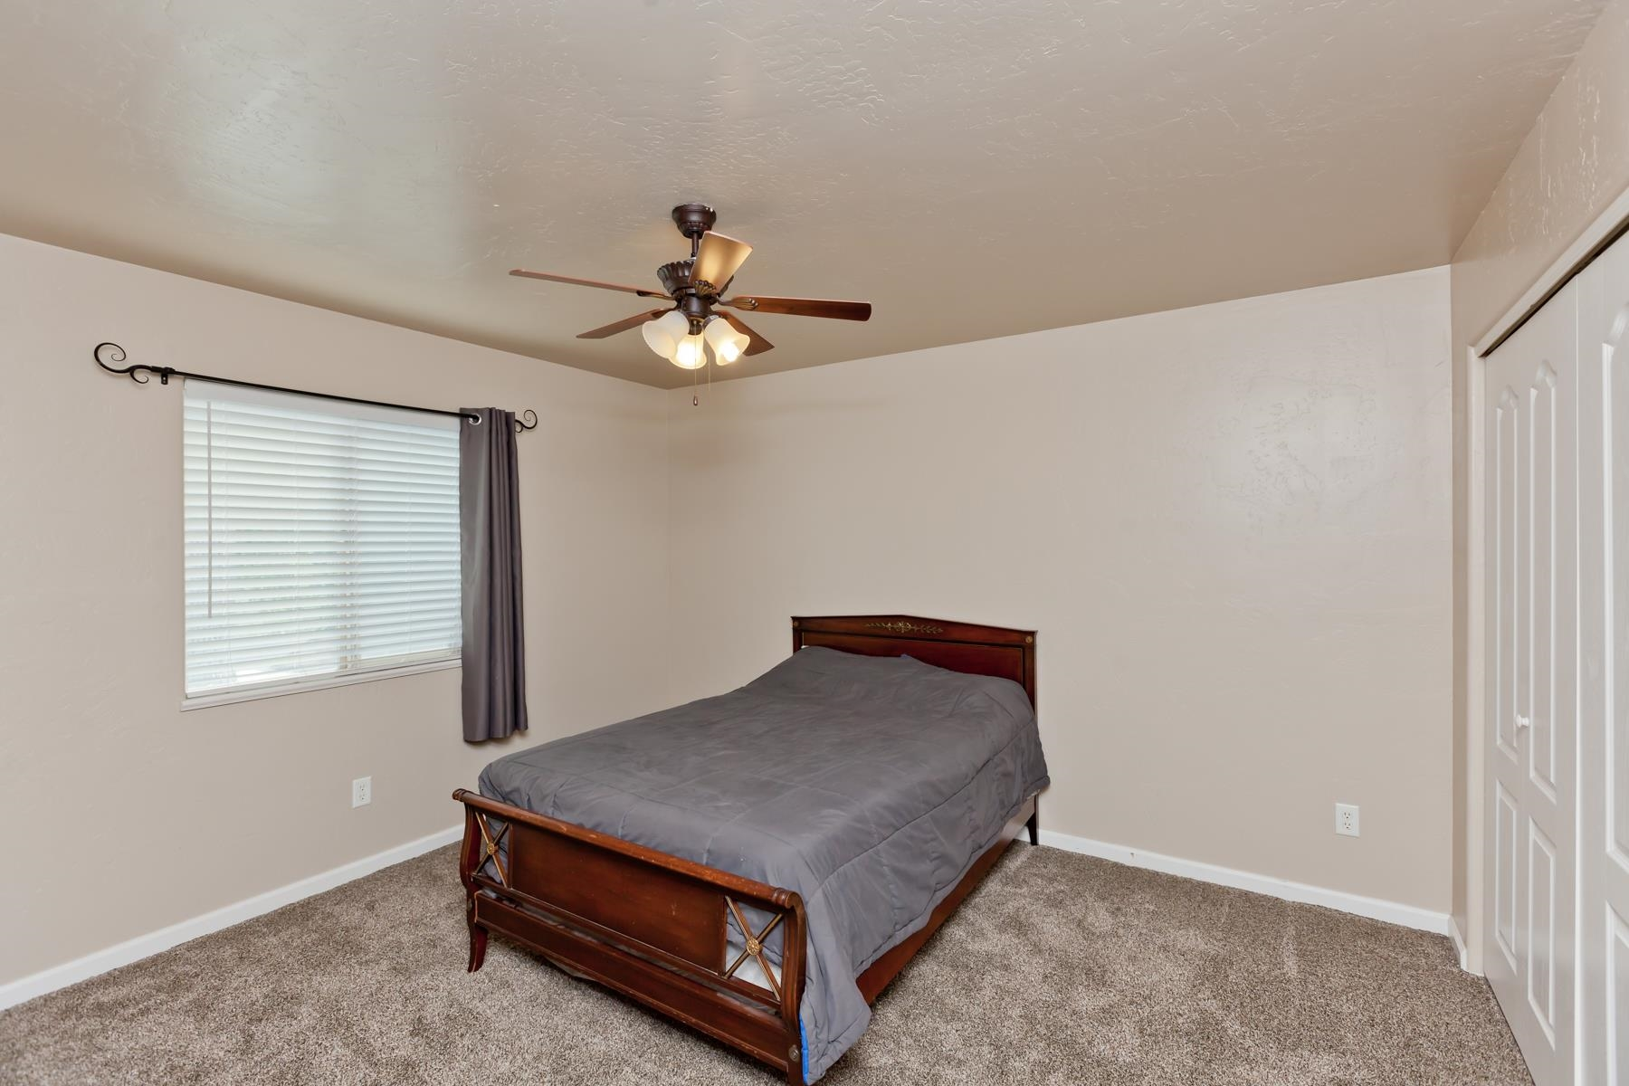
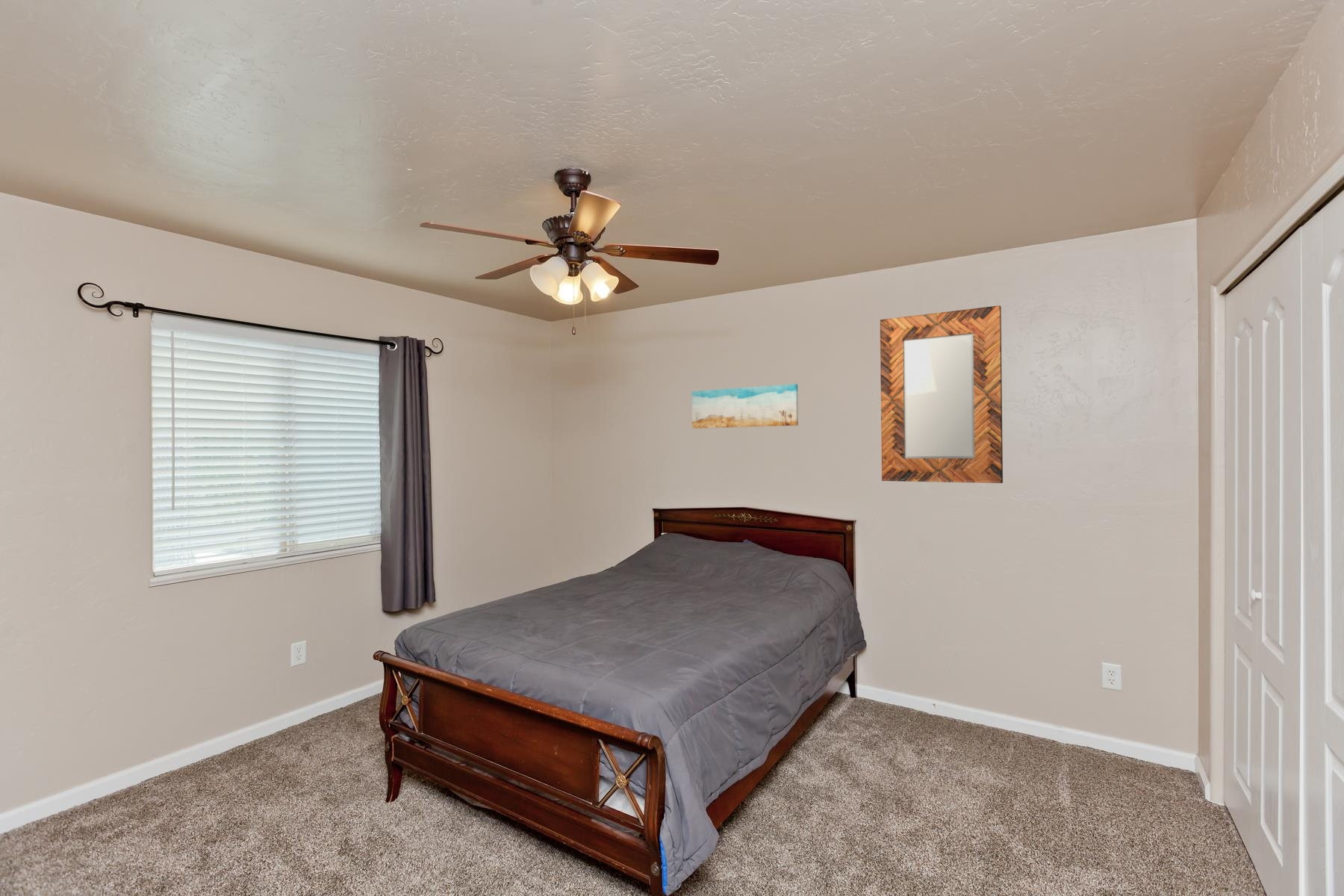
+ wall art (742, 407)
+ home mirror (939, 397)
